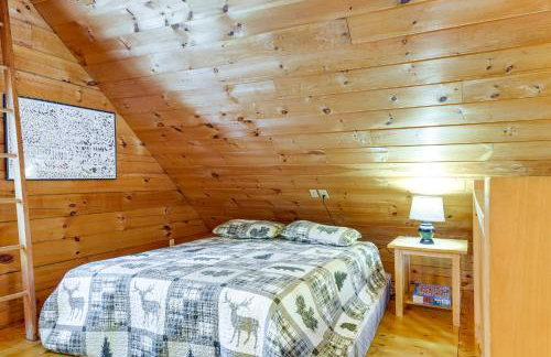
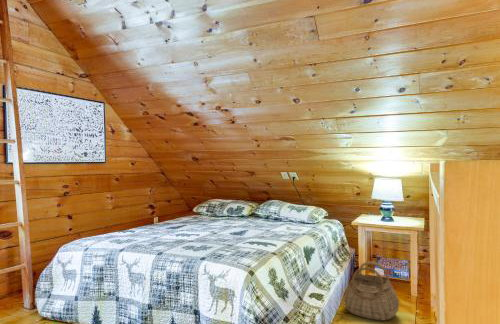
+ basket (370, 288)
